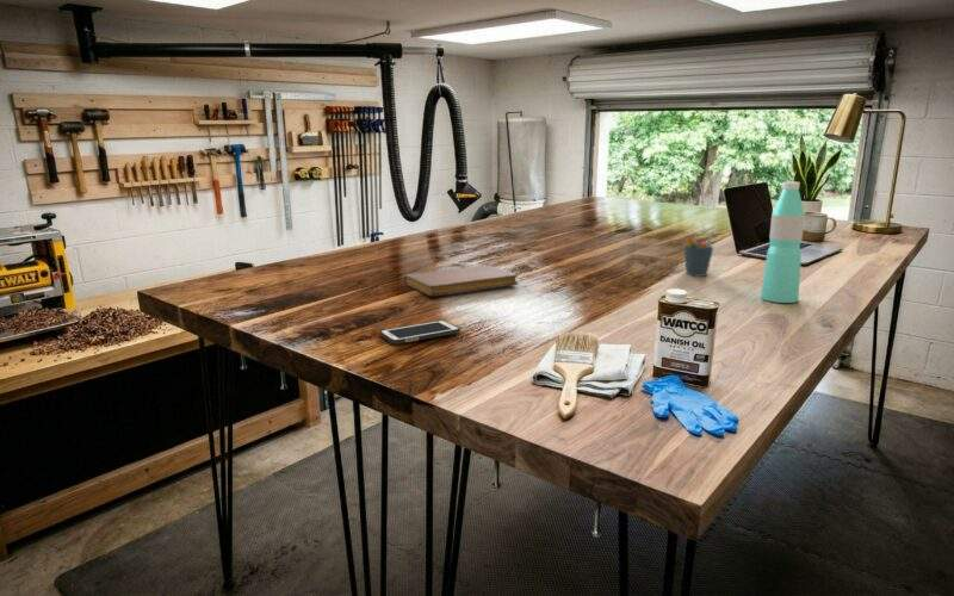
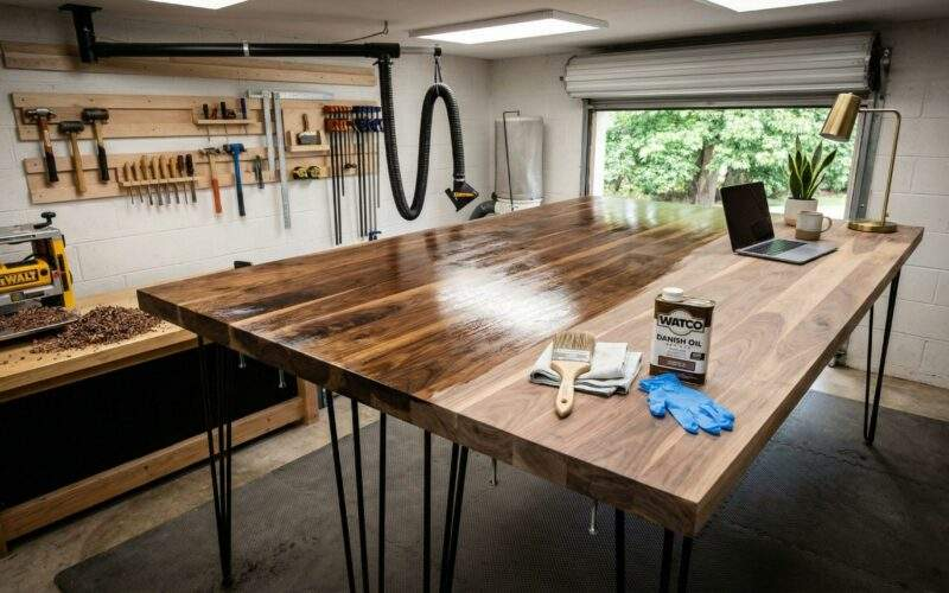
- notebook (460, 279)
- cell phone (420, 331)
- water bottle (785, 241)
- pen holder (696, 253)
